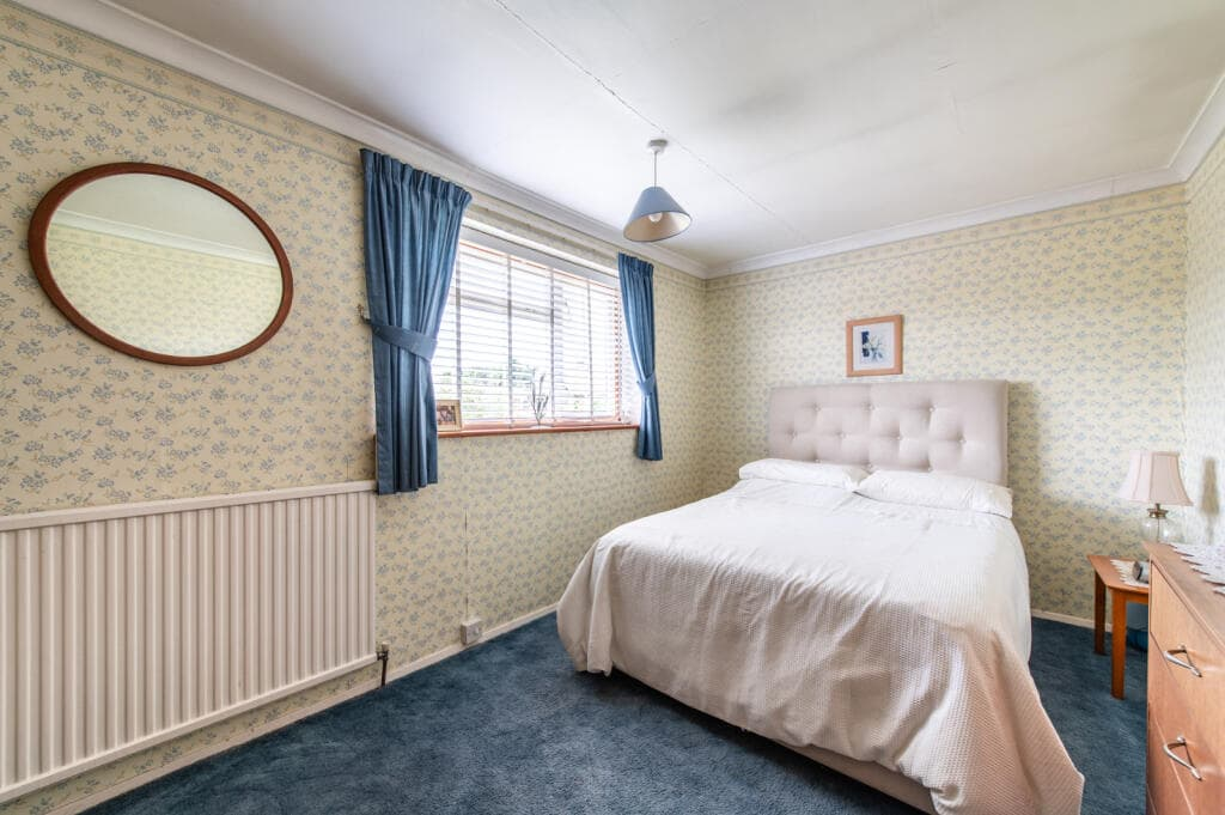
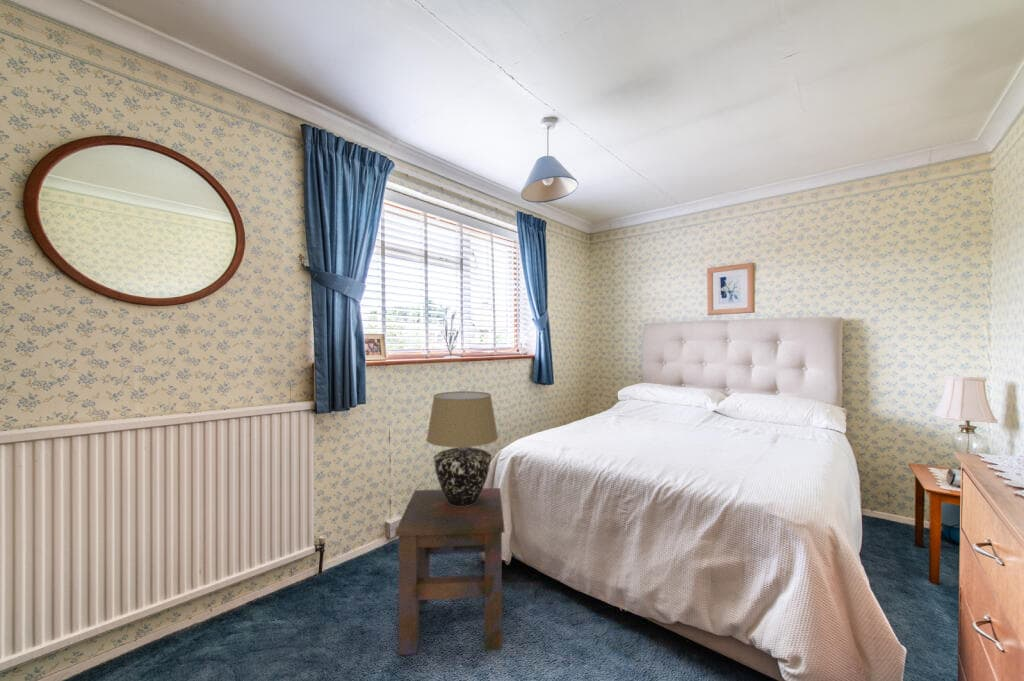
+ table lamp (462, 447)
+ side table (454, 553)
